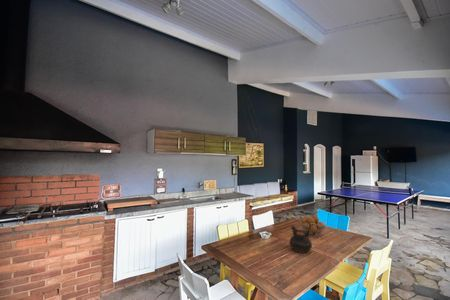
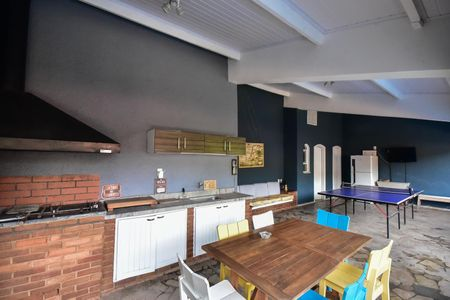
- pitcher (300, 238)
- fruit basket (312, 225)
